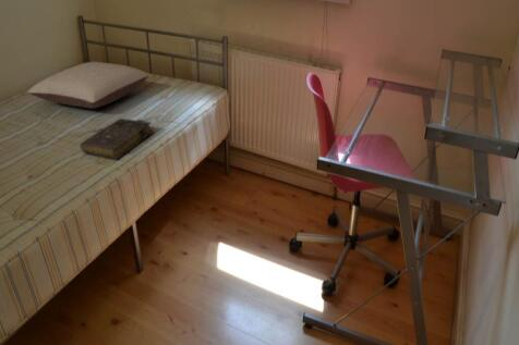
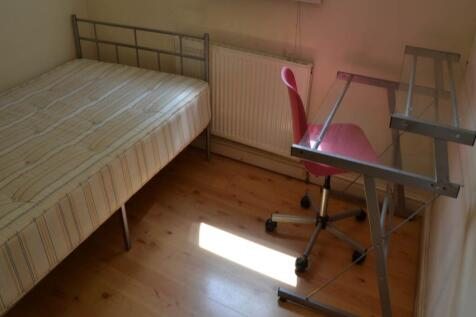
- book (118, 137)
- pillow (90, 84)
